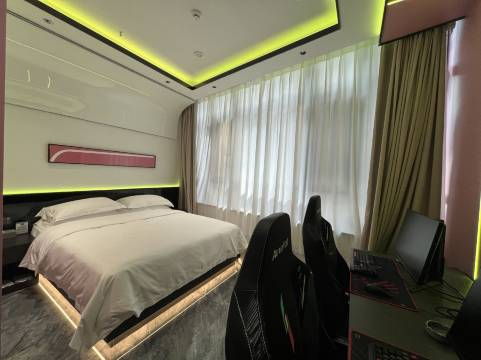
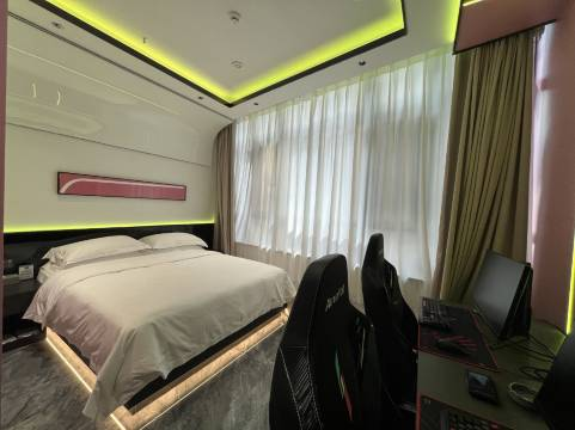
+ smartphone (479, 385)
